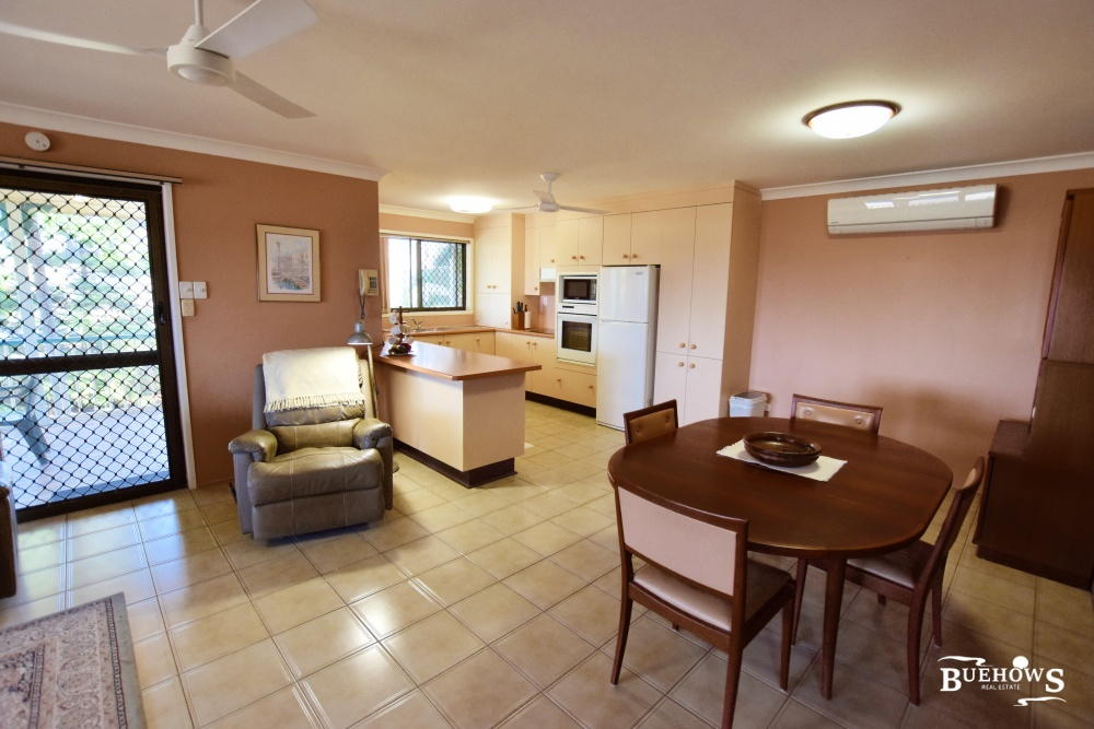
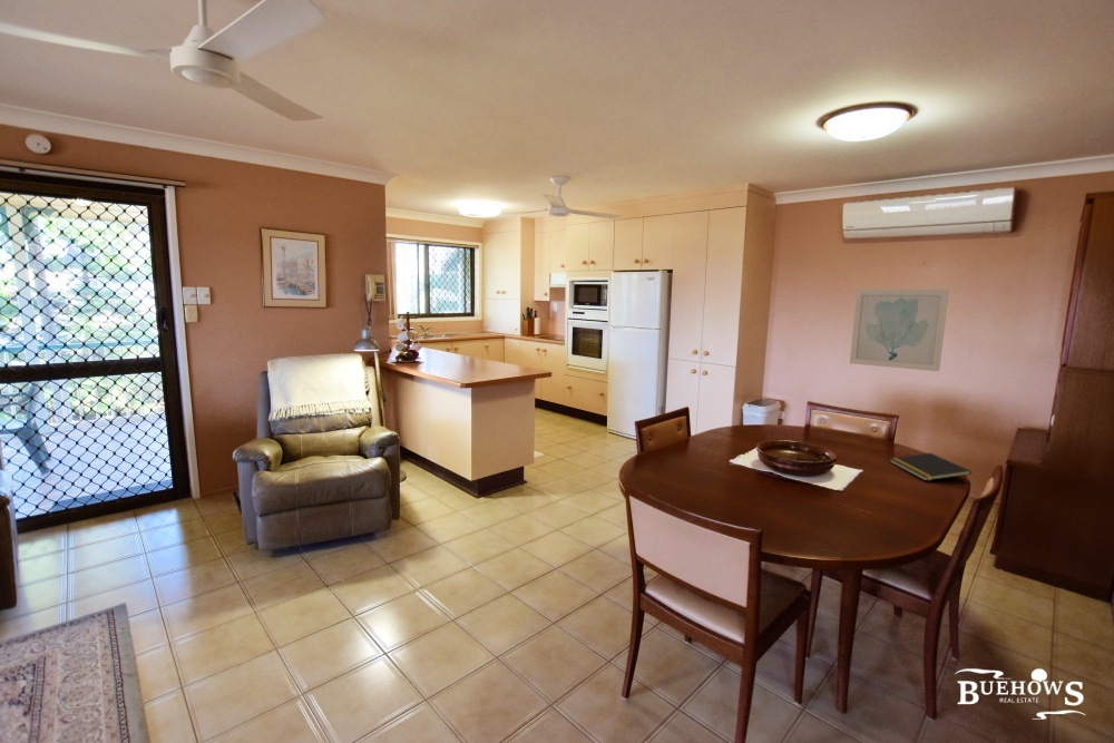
+ notepad (928, 466)
+ wall art (896, 329)
